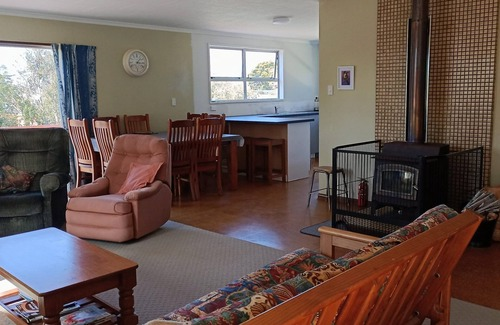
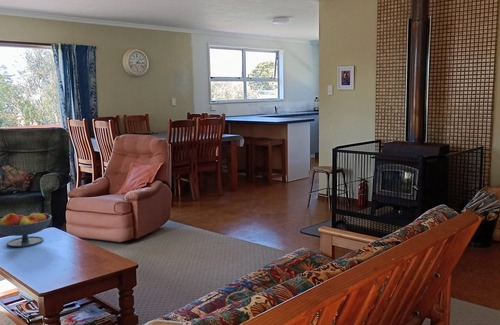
+ fruit bowl (24, 226)
